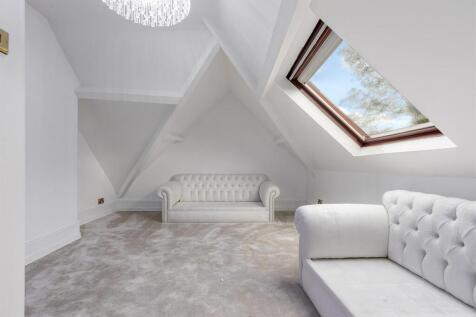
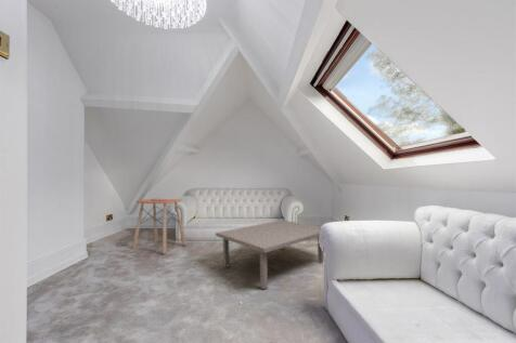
+ side table (159, 222)
+ coffee table (275, 247)
